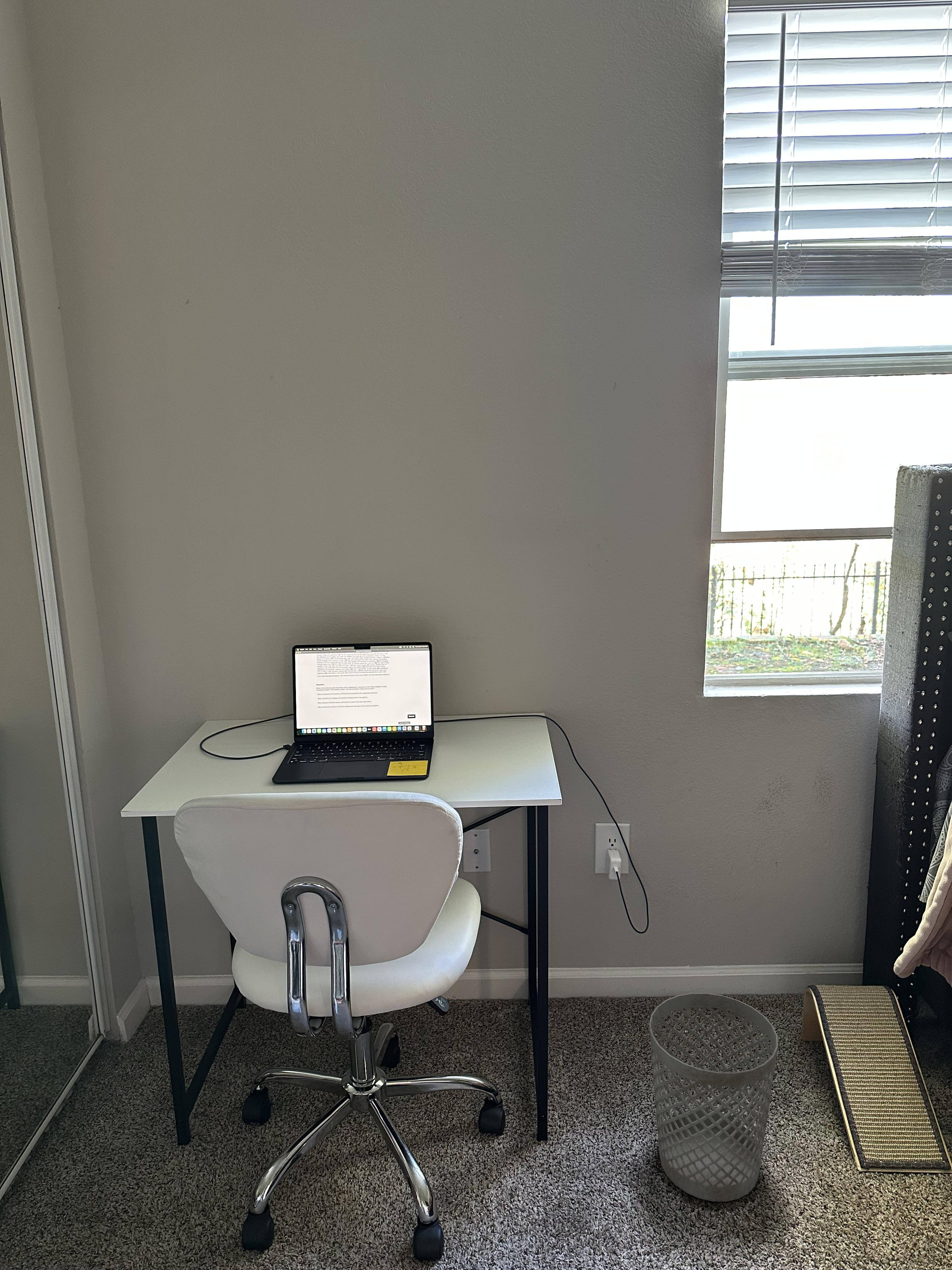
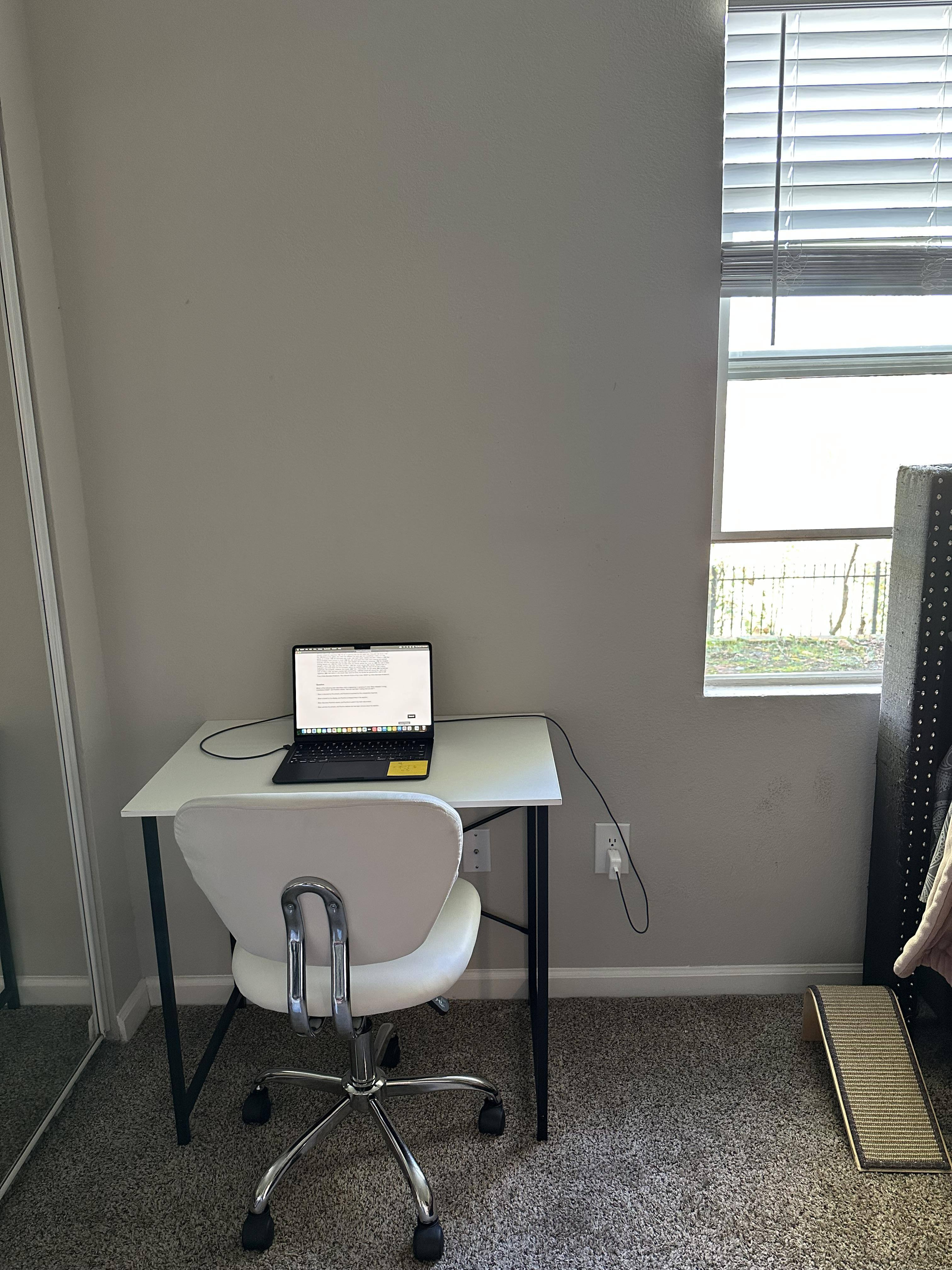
- wastebasket (709, 1096)
